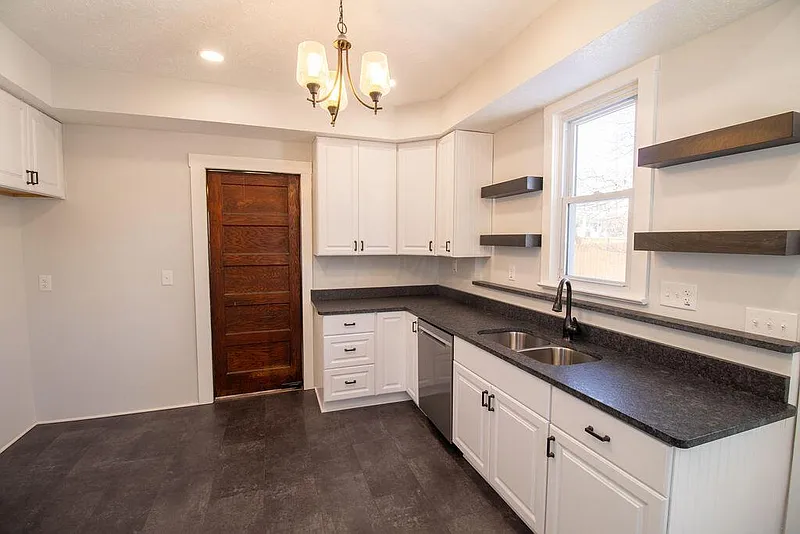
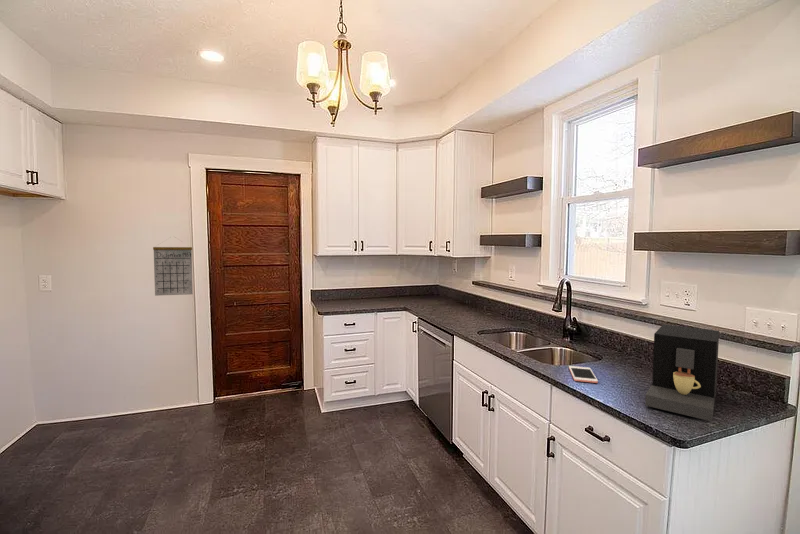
+ calendar (173, 265)
+ cell phone (582, 373)
+ coffee maker (683, 367)
